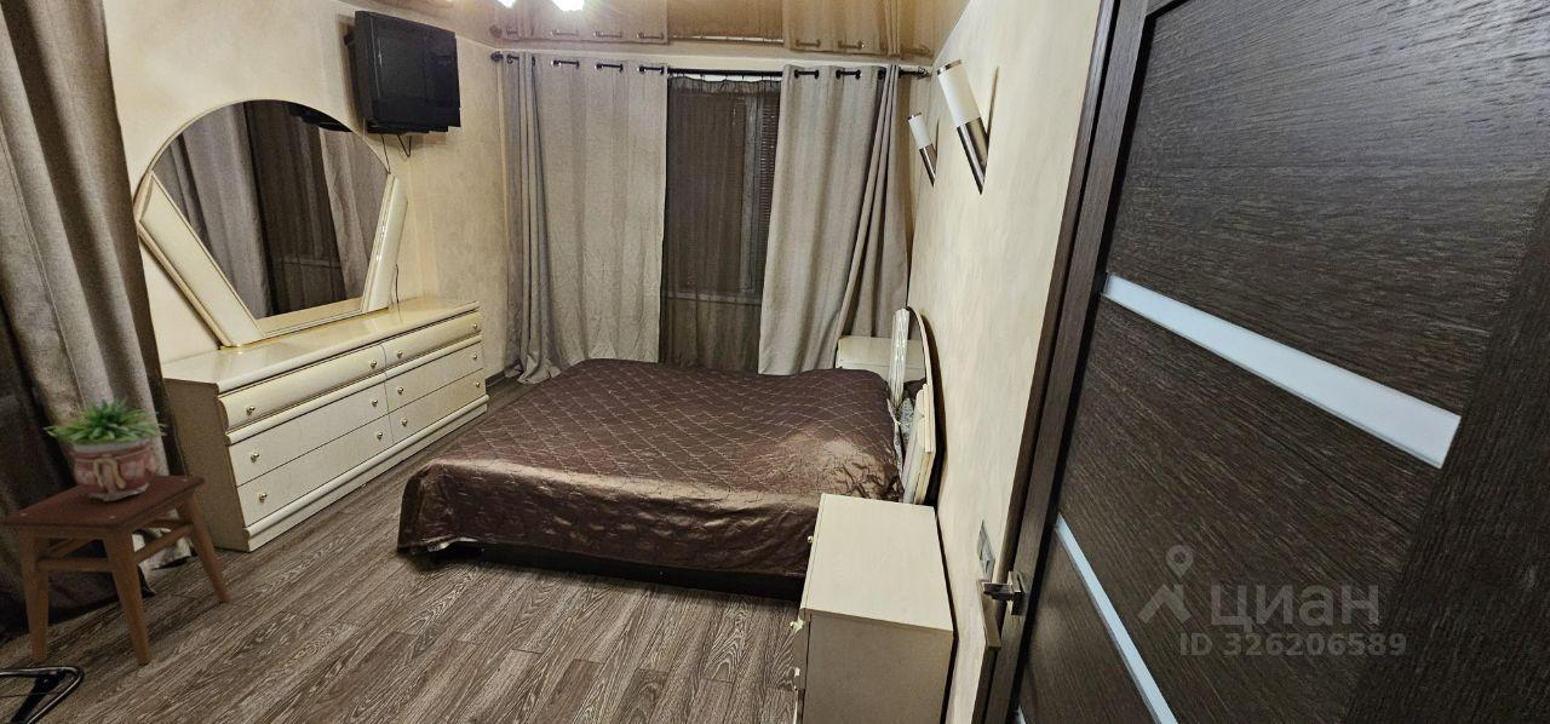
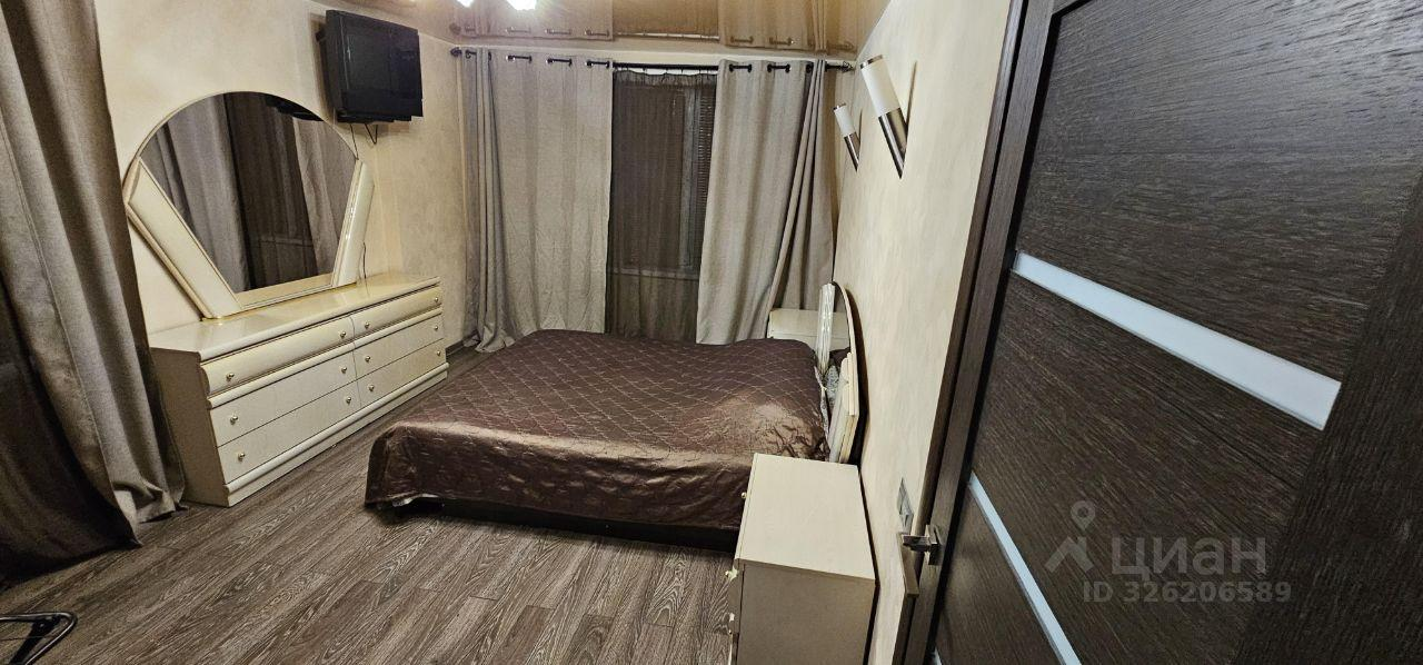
- potted plant (111, 444)
- stool (125, 563)
